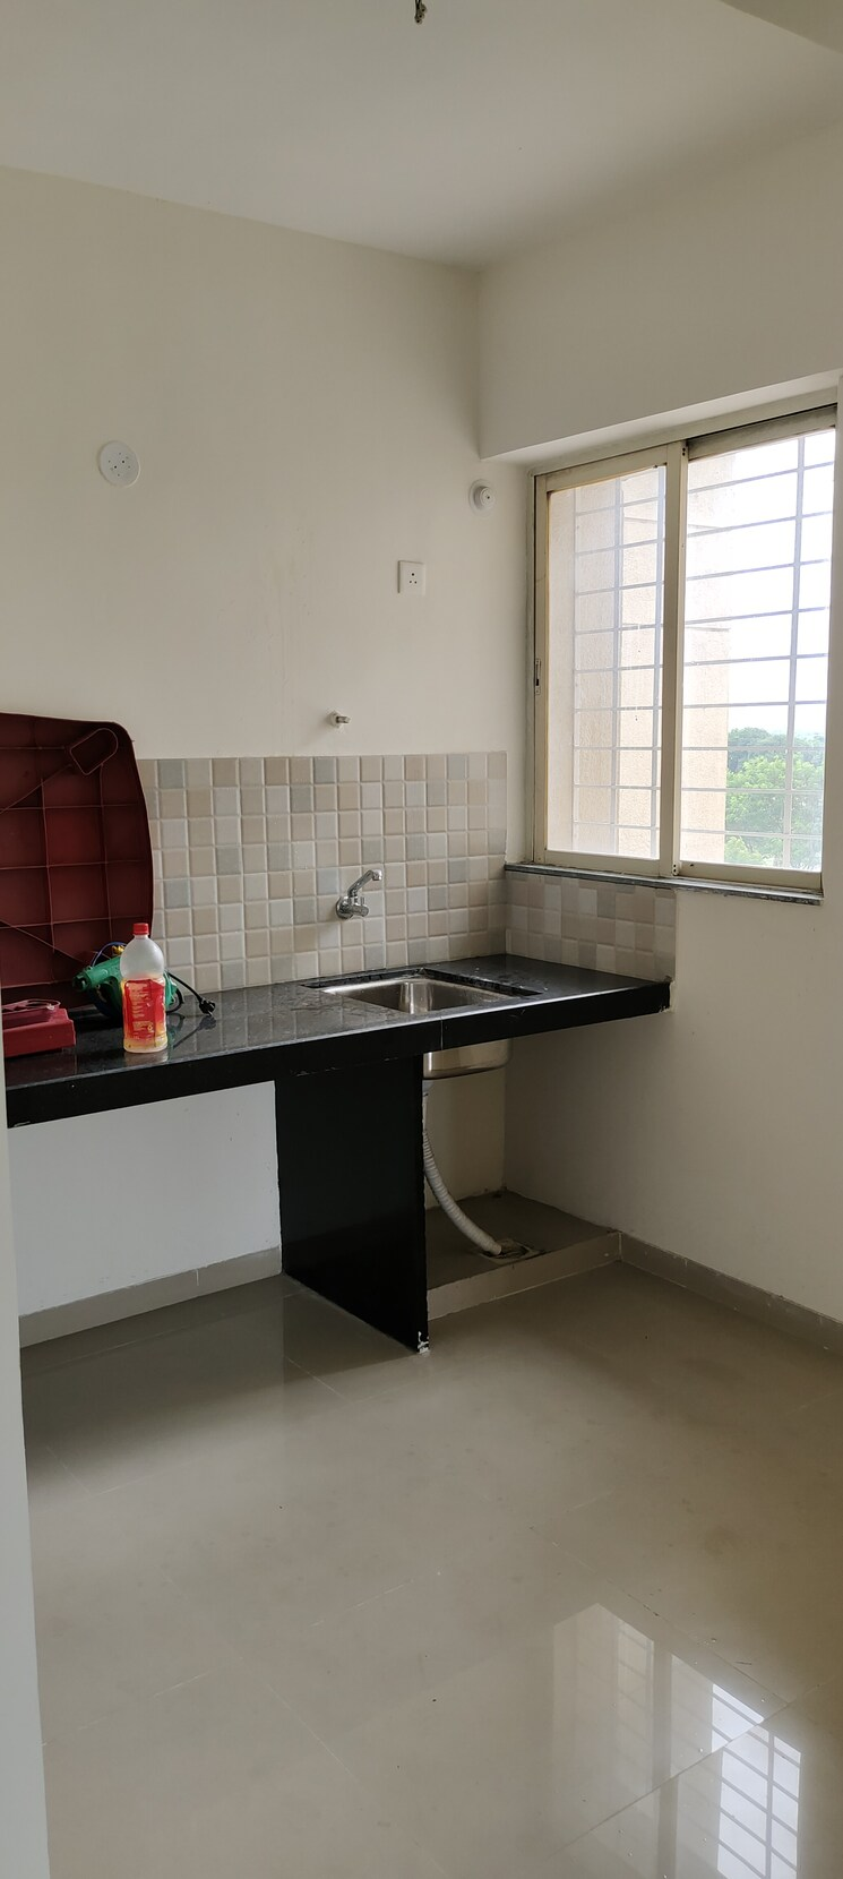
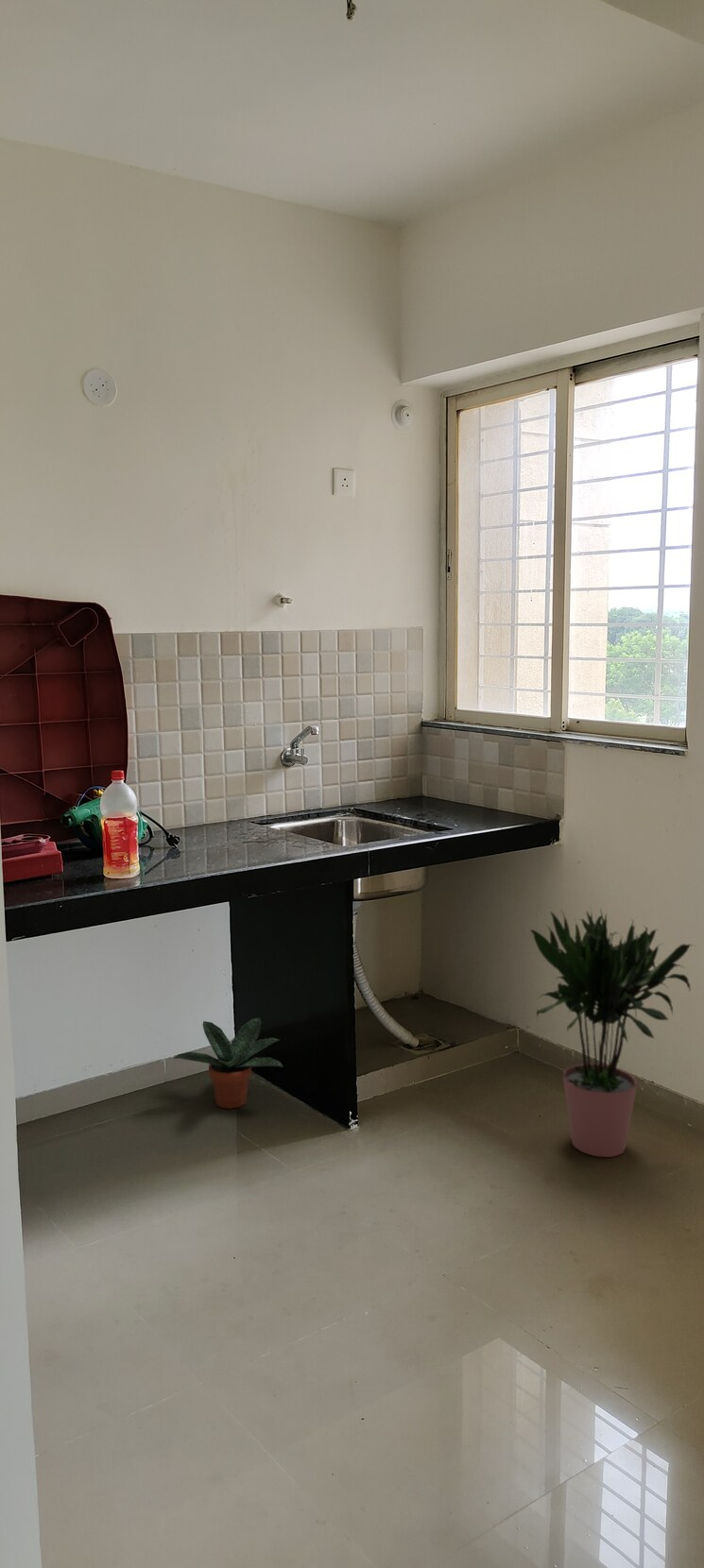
+ potted plant (232, 1060)
+ potted plant (623, 1029)
